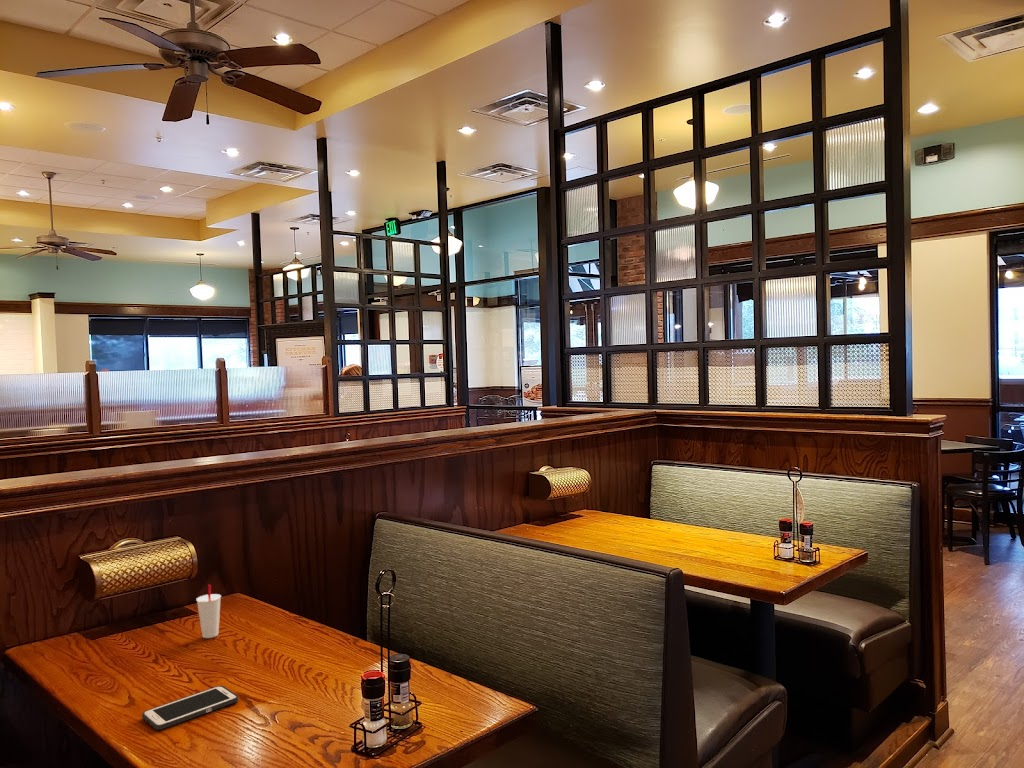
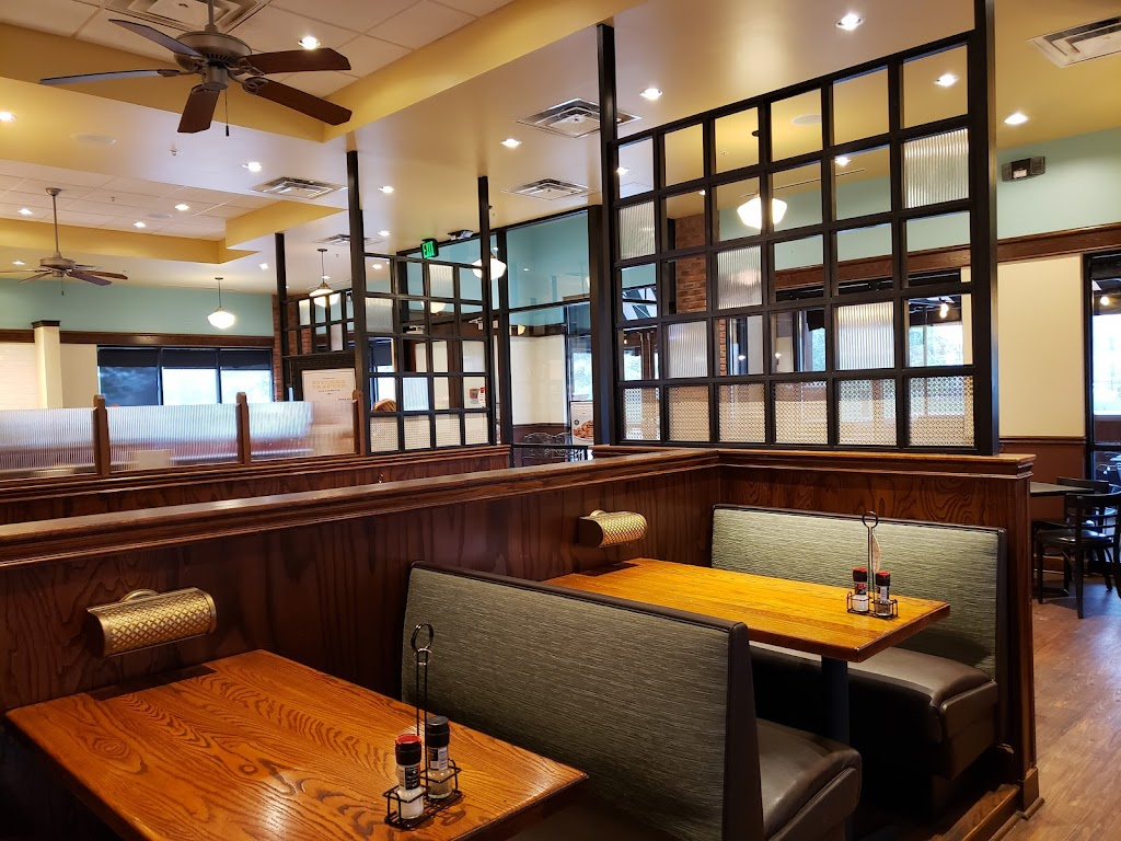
- cup (209, 609)
- cell phone (191, 706)
